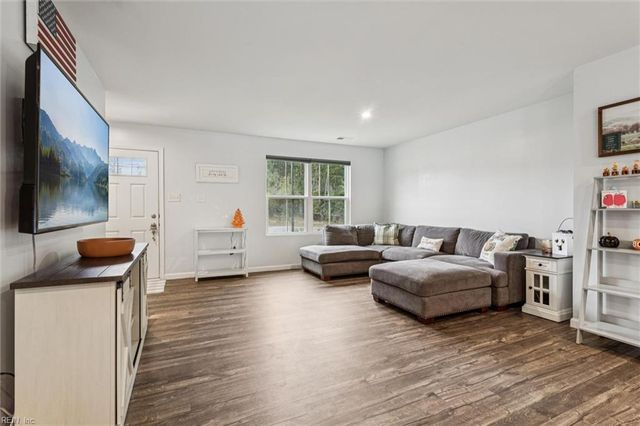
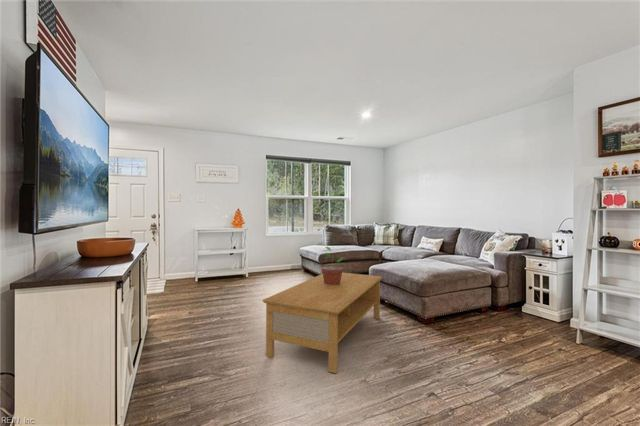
+ potted plant (332, 265)
+ coffee table (331, 310)
